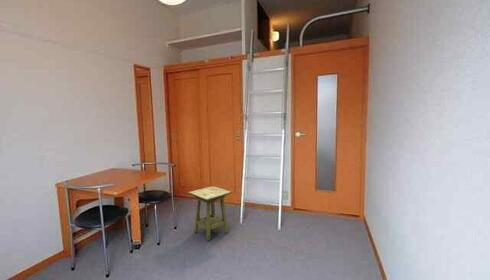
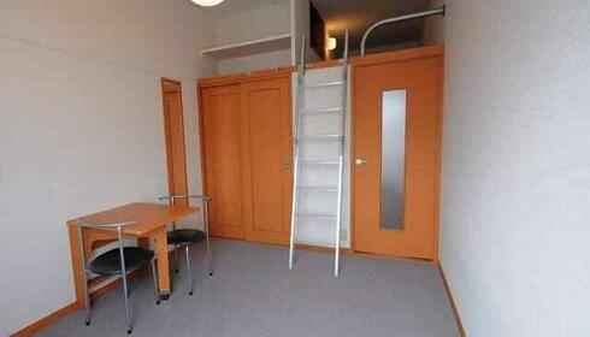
- side table (209, 212)
